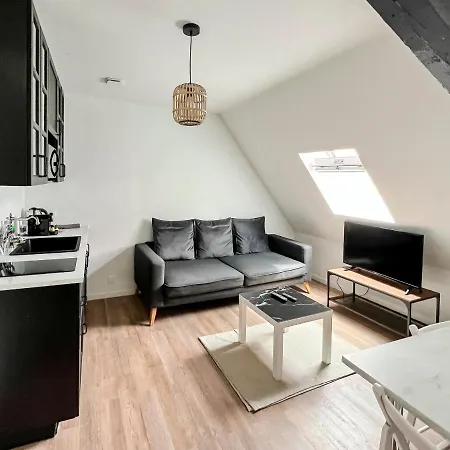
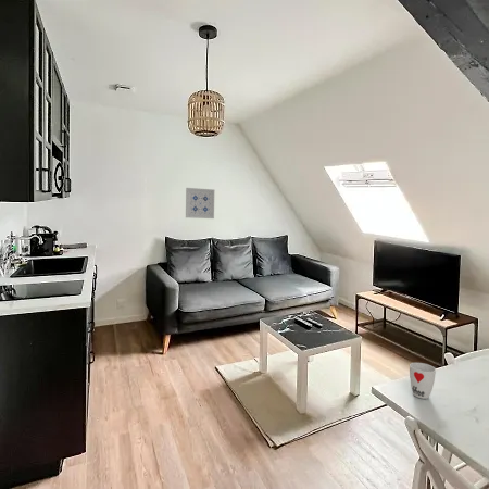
+ wall art (200, 203)
+ cup (422, 380)
